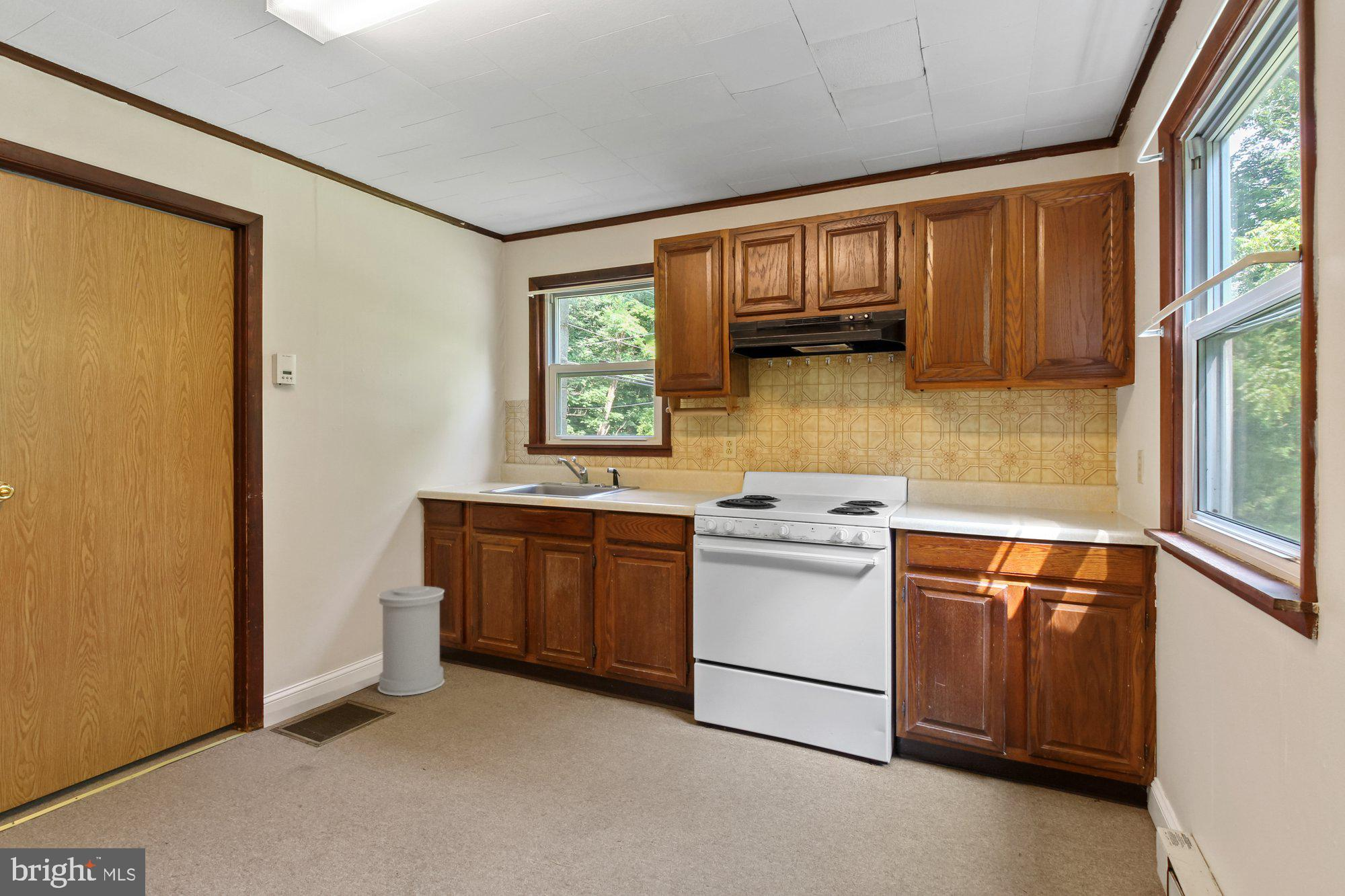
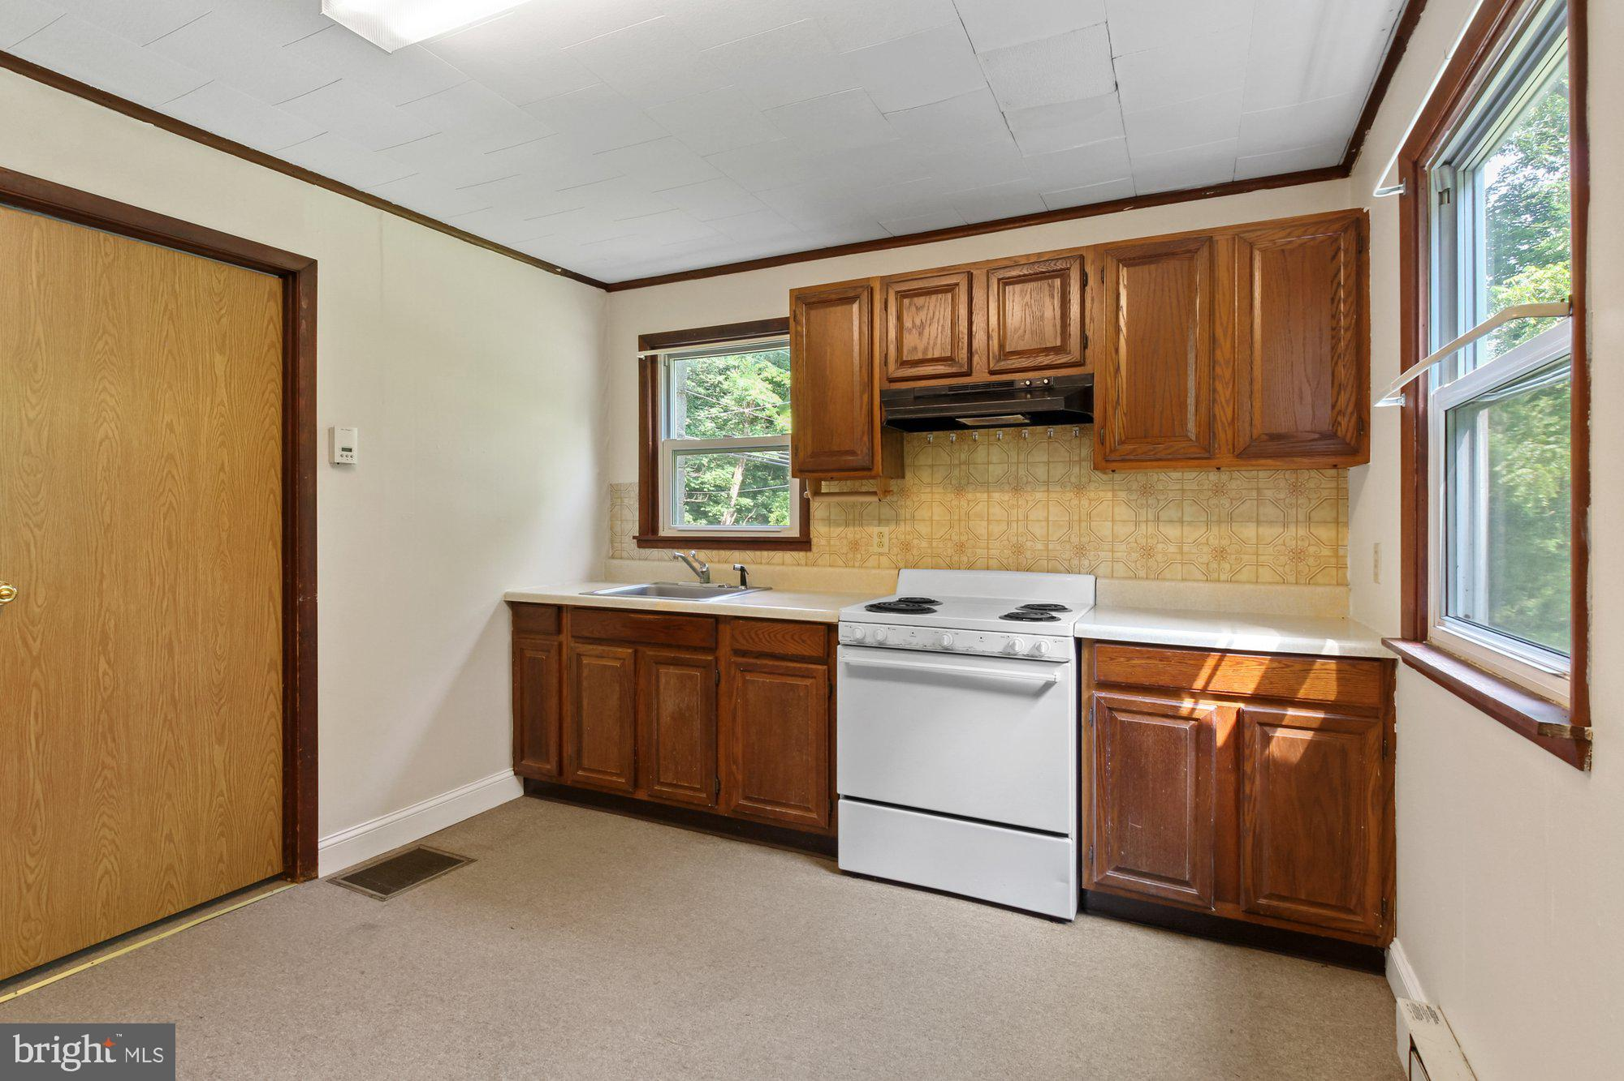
- trash can (412, 637)
